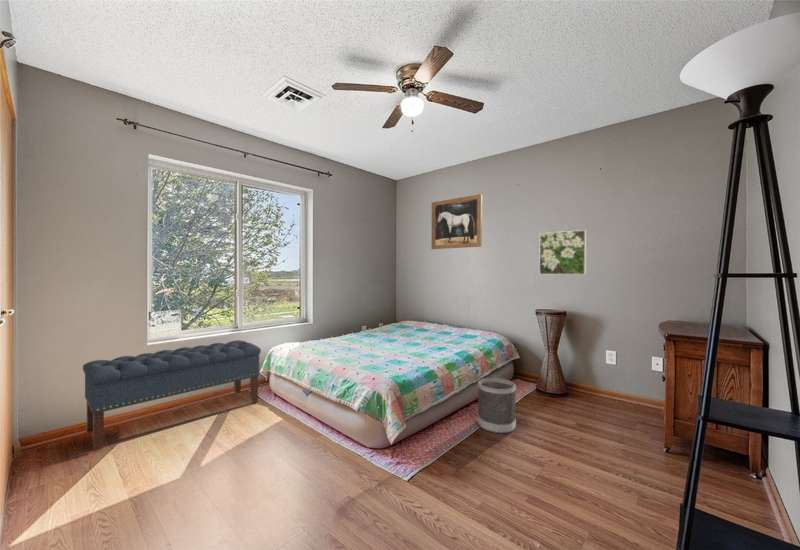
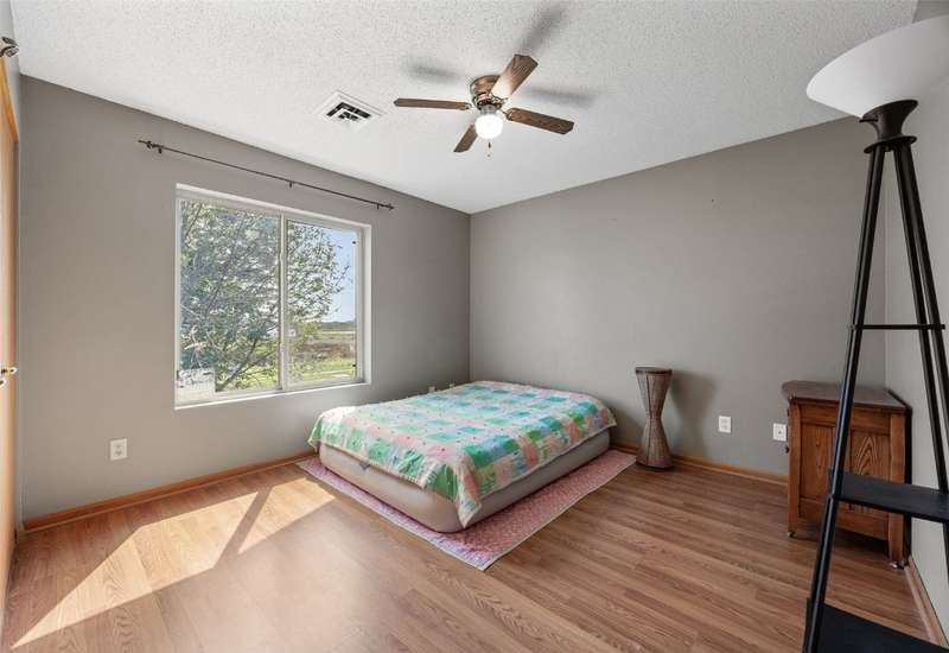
- wall art (455, 223)
- wastebasket (496, 404)
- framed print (561, 253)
- bench (180, 383)
